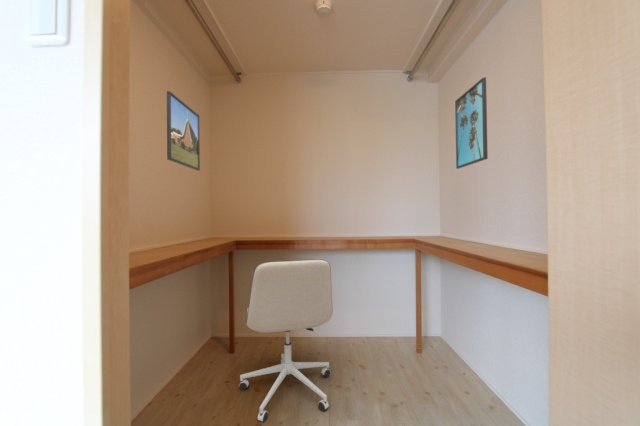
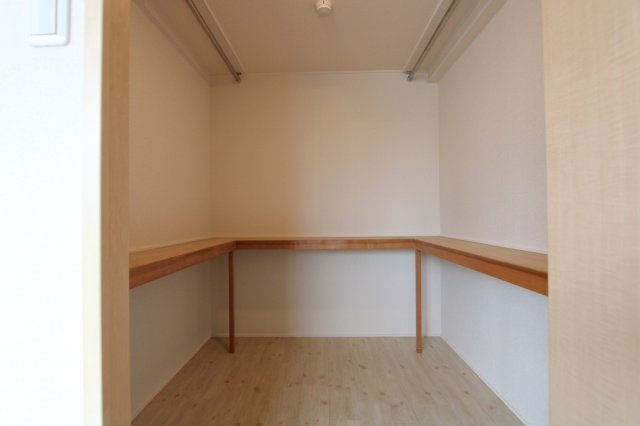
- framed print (185, 135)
- office chair (287, 321)
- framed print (469, 127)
